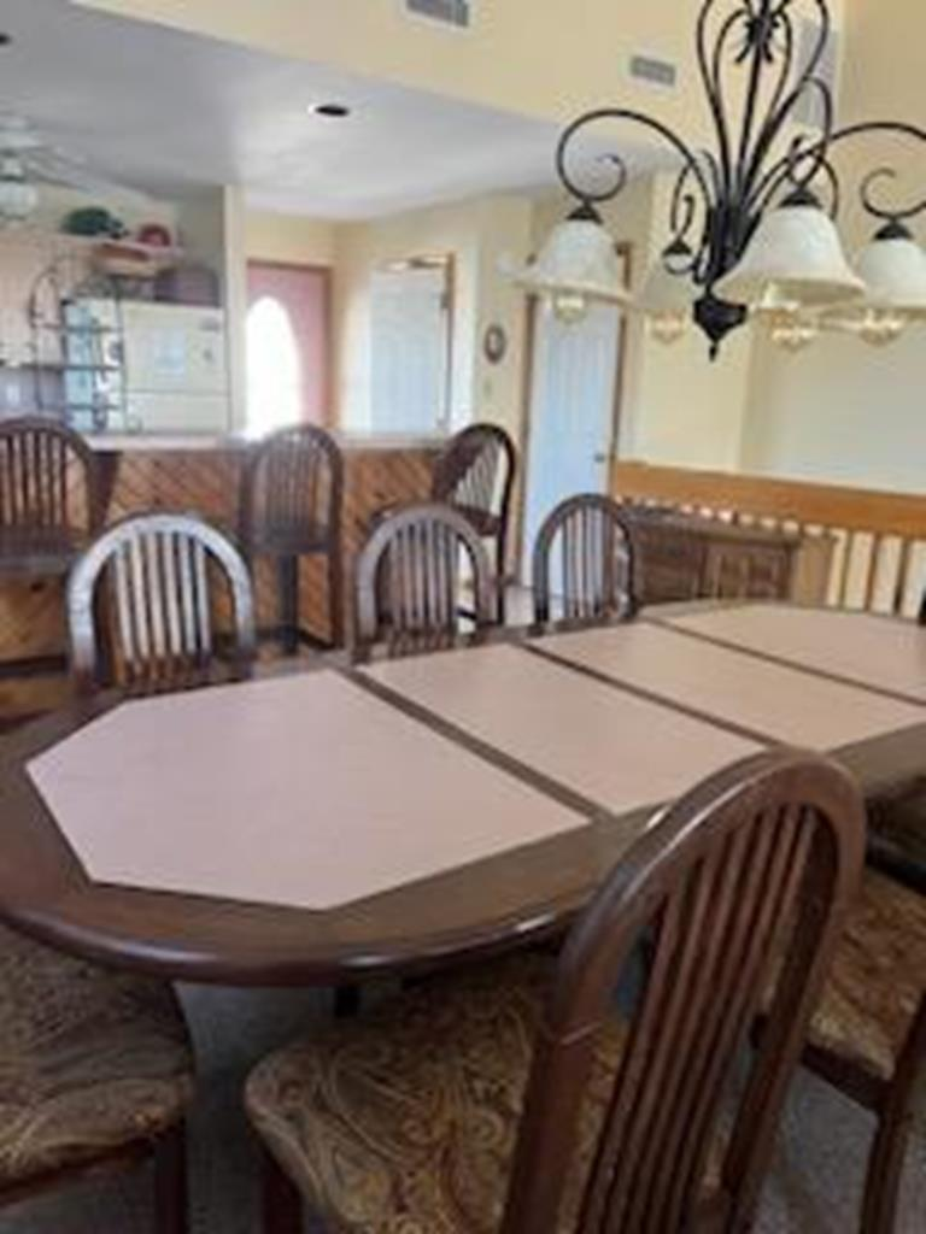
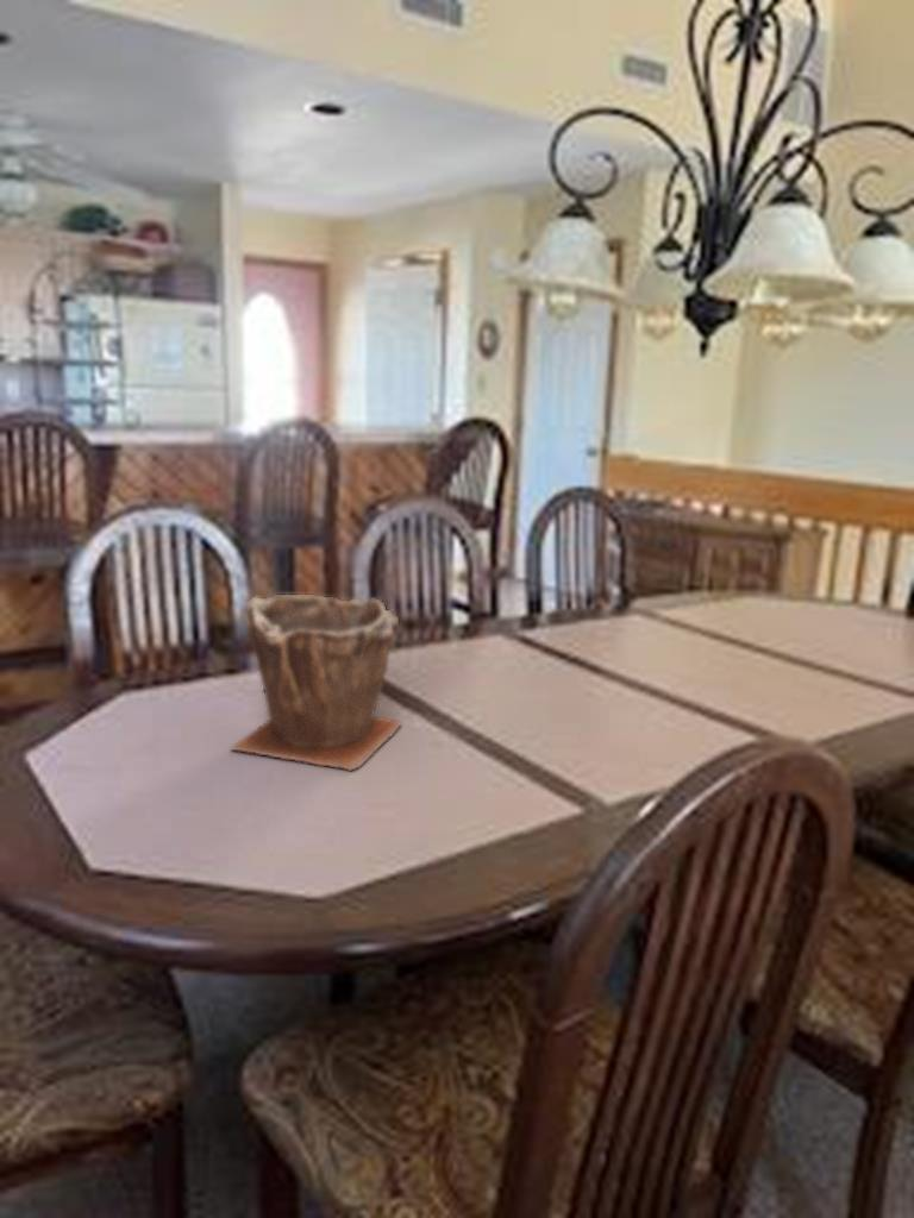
+ plant pot (319, 672)
